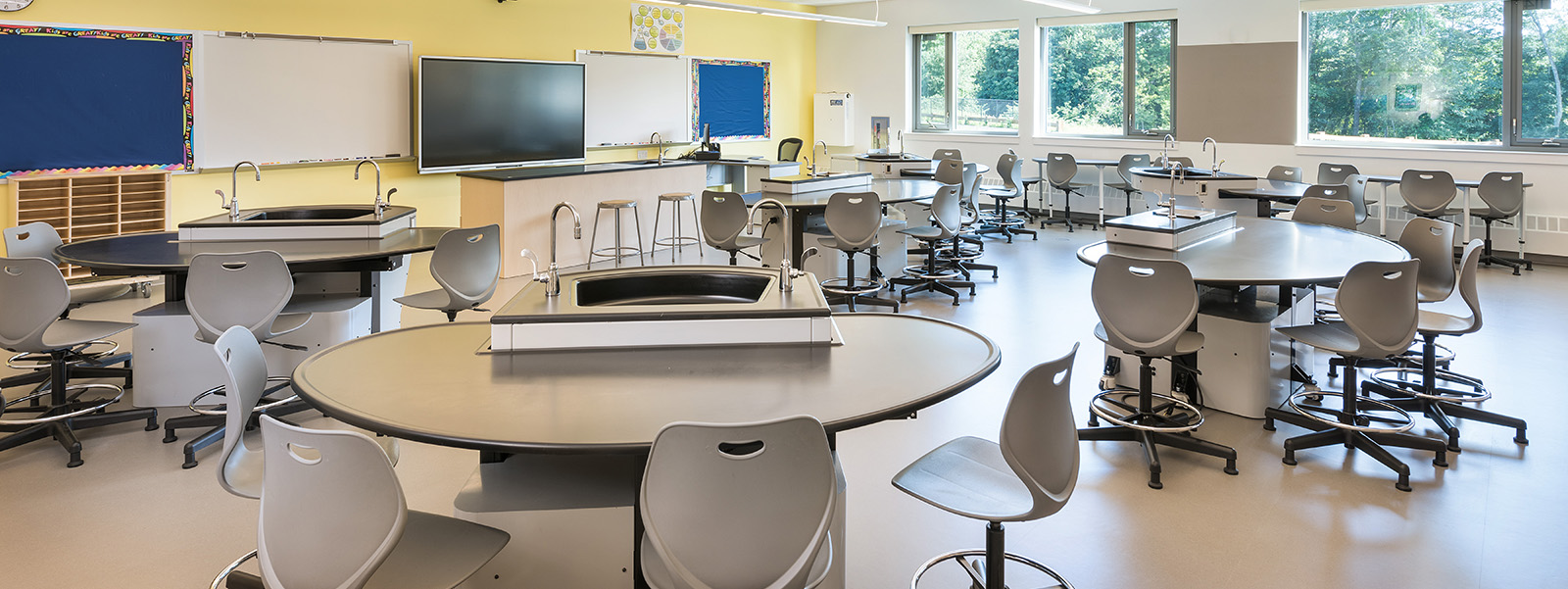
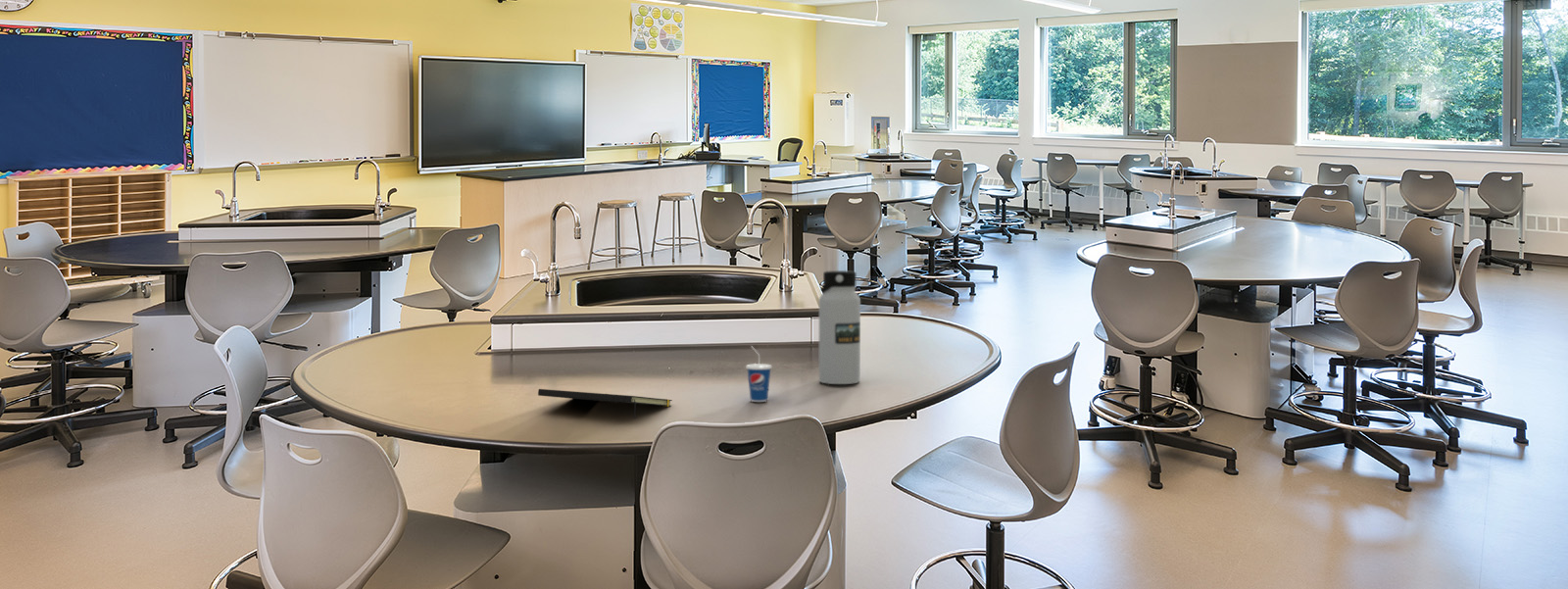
+ water bottle (839, 326)
+ cup (759, 372)
+ notepad (606, 397)
